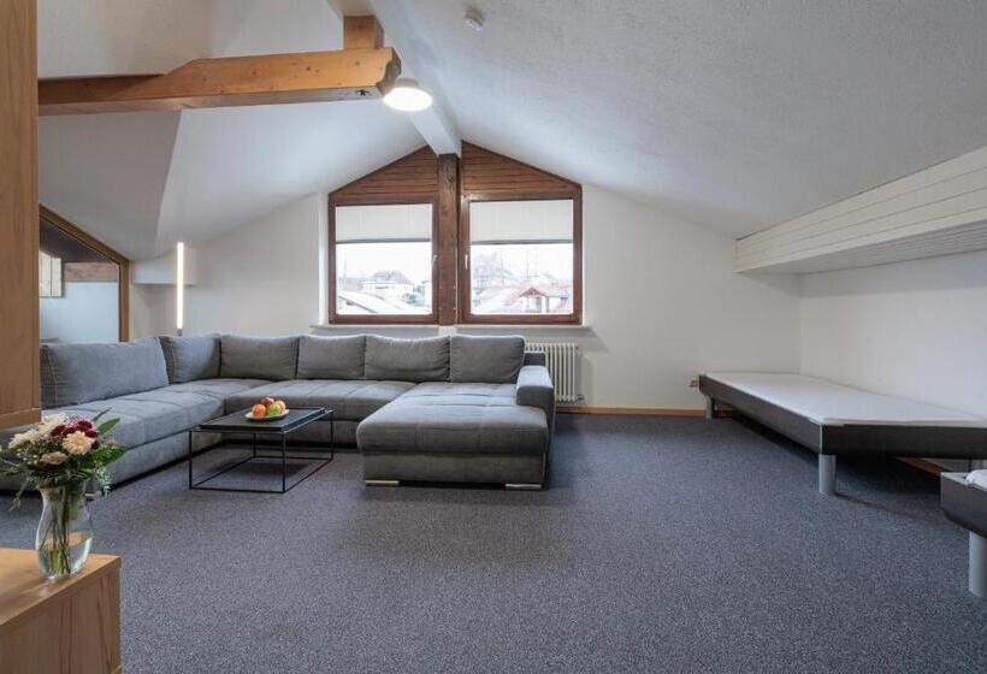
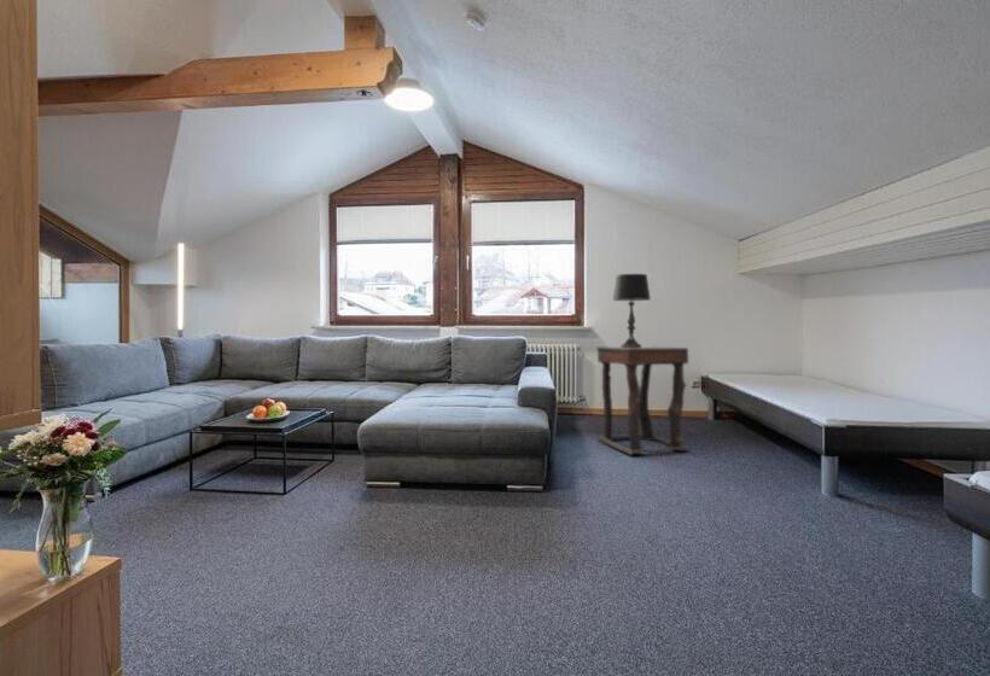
+ table lamp (630, 310)
+ side table (640, 396)
